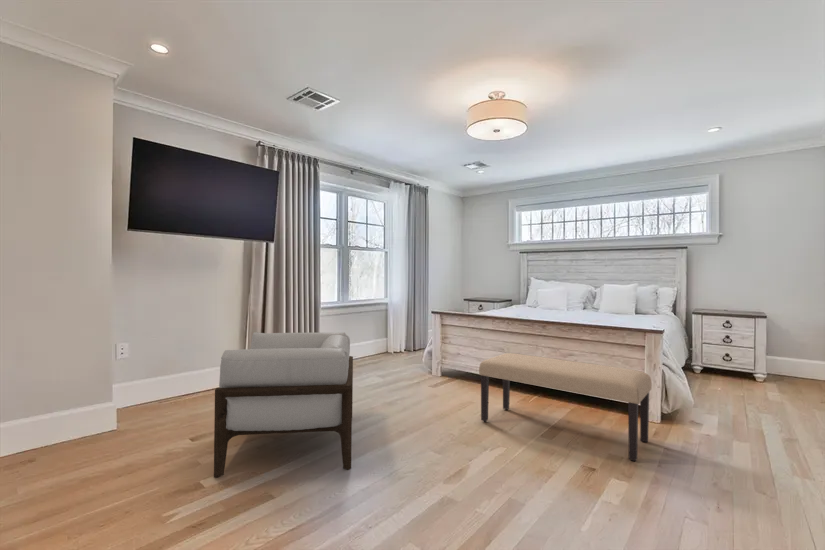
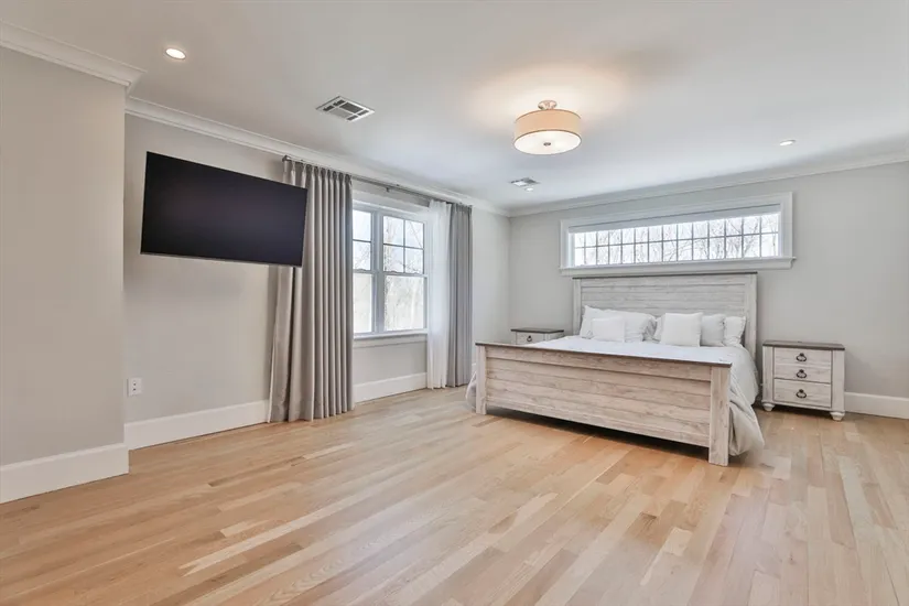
- armchair (295, 390)
- bench (559, 389)
